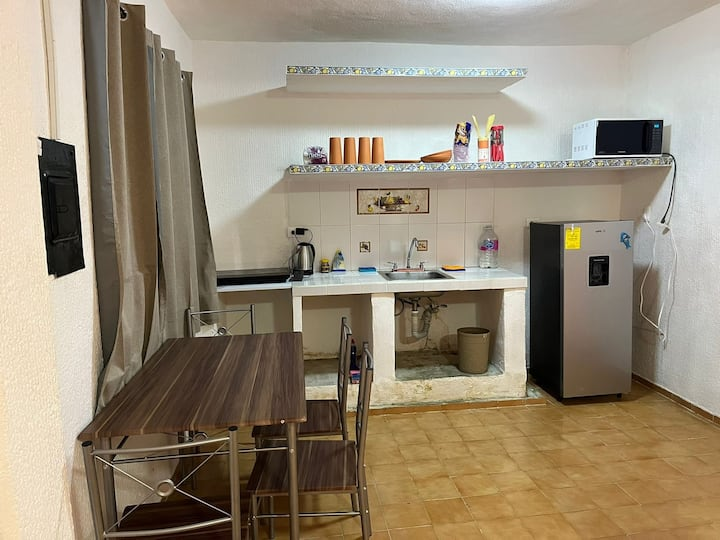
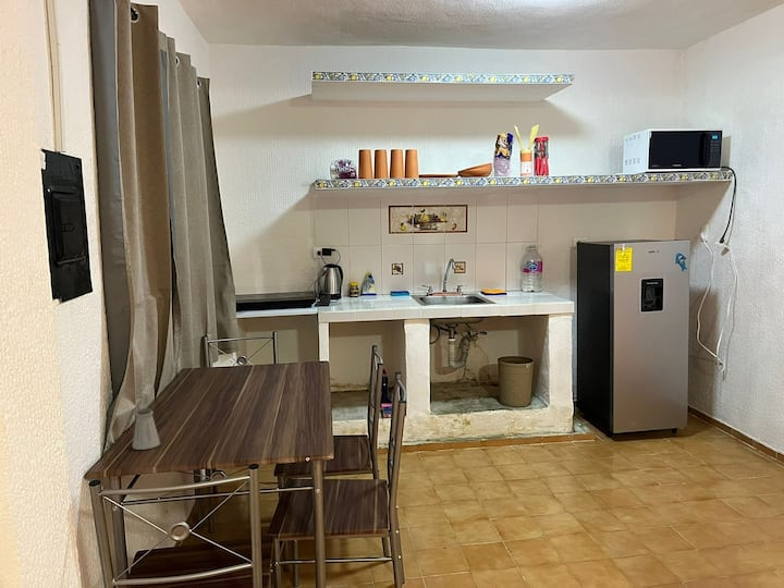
+ saltshaker (145, 427)
